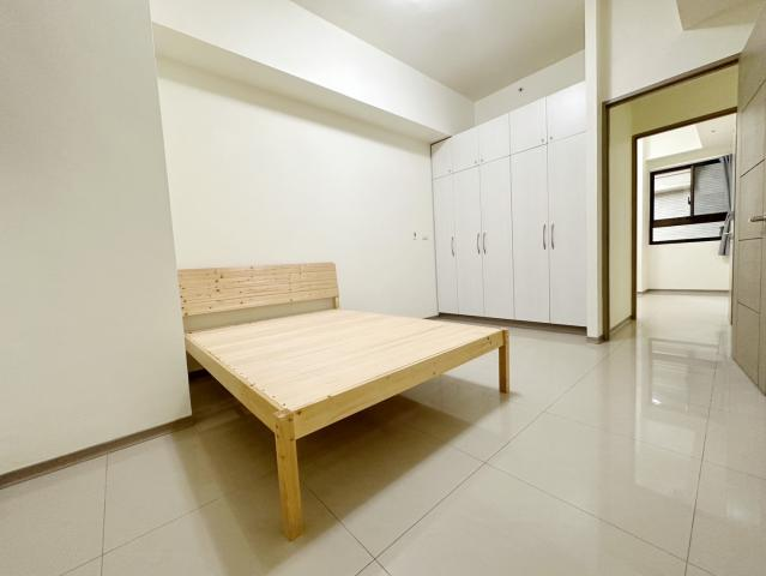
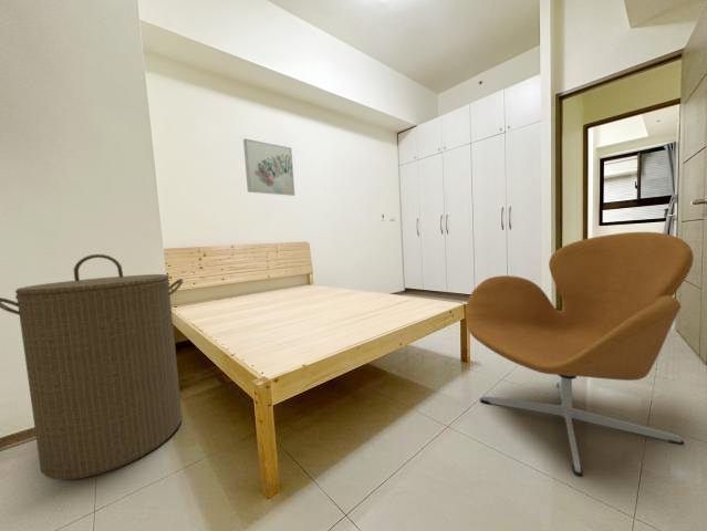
+ wall art (270, 168)
+ armchair (569, 329)
+ laundry hamper (110, 347)
